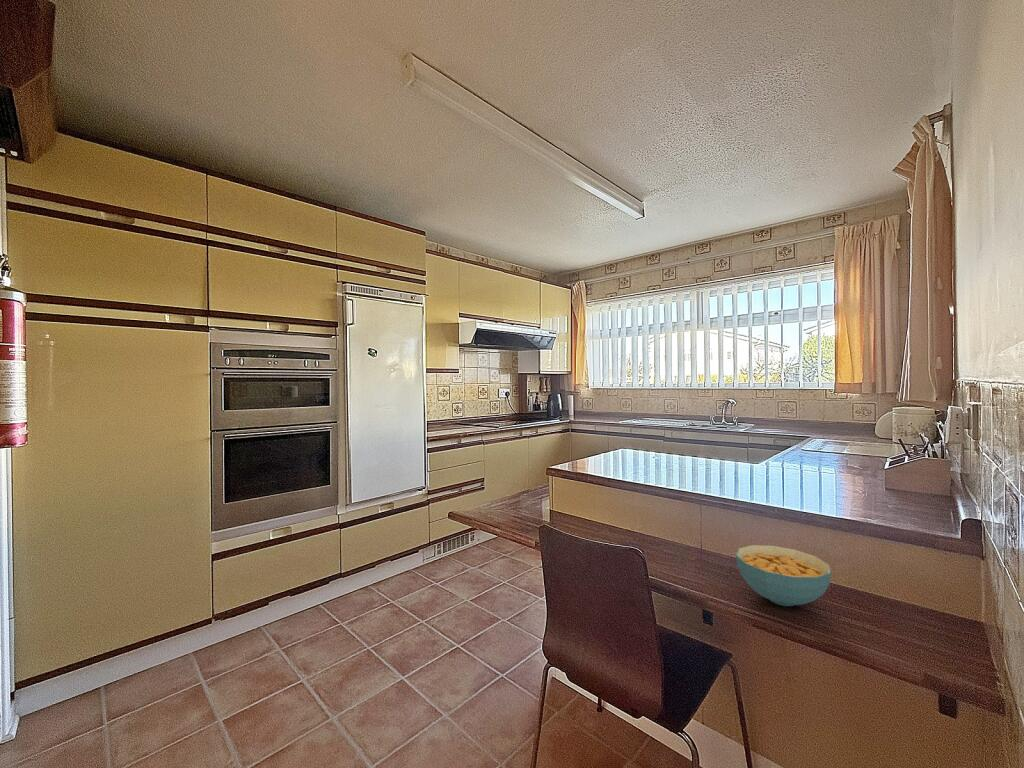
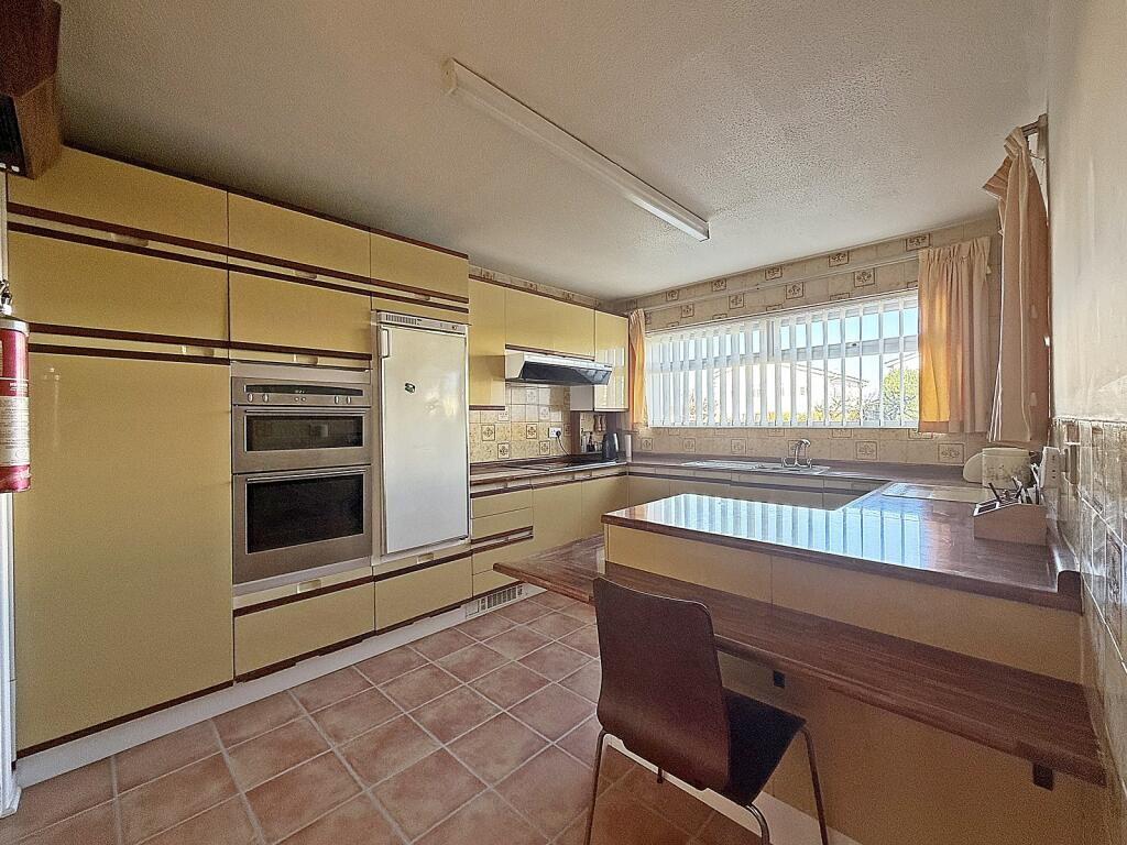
- cereal bowl (781, 580)
